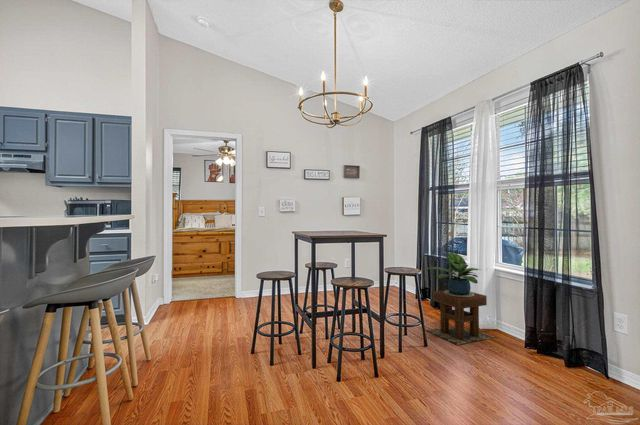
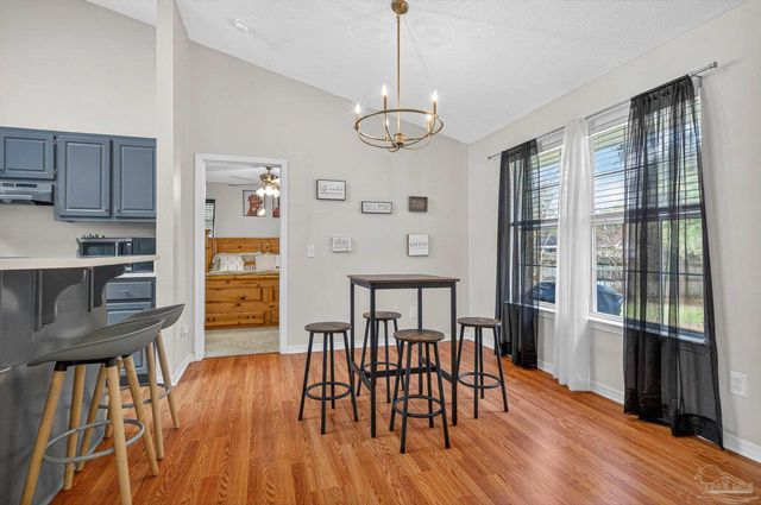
- potted plant (455, 294)
